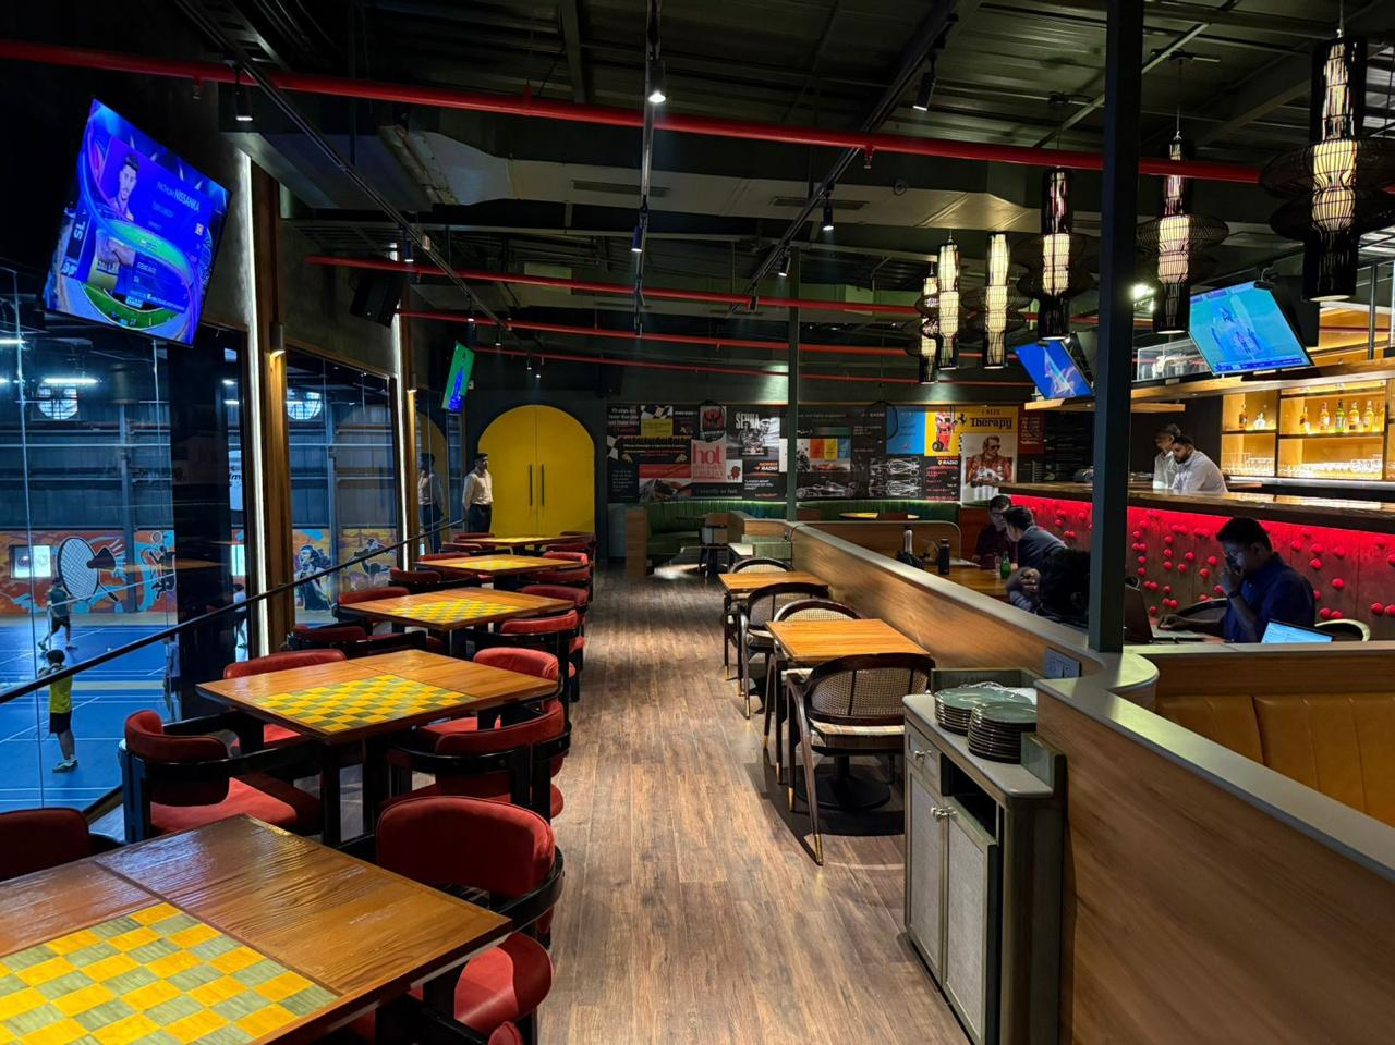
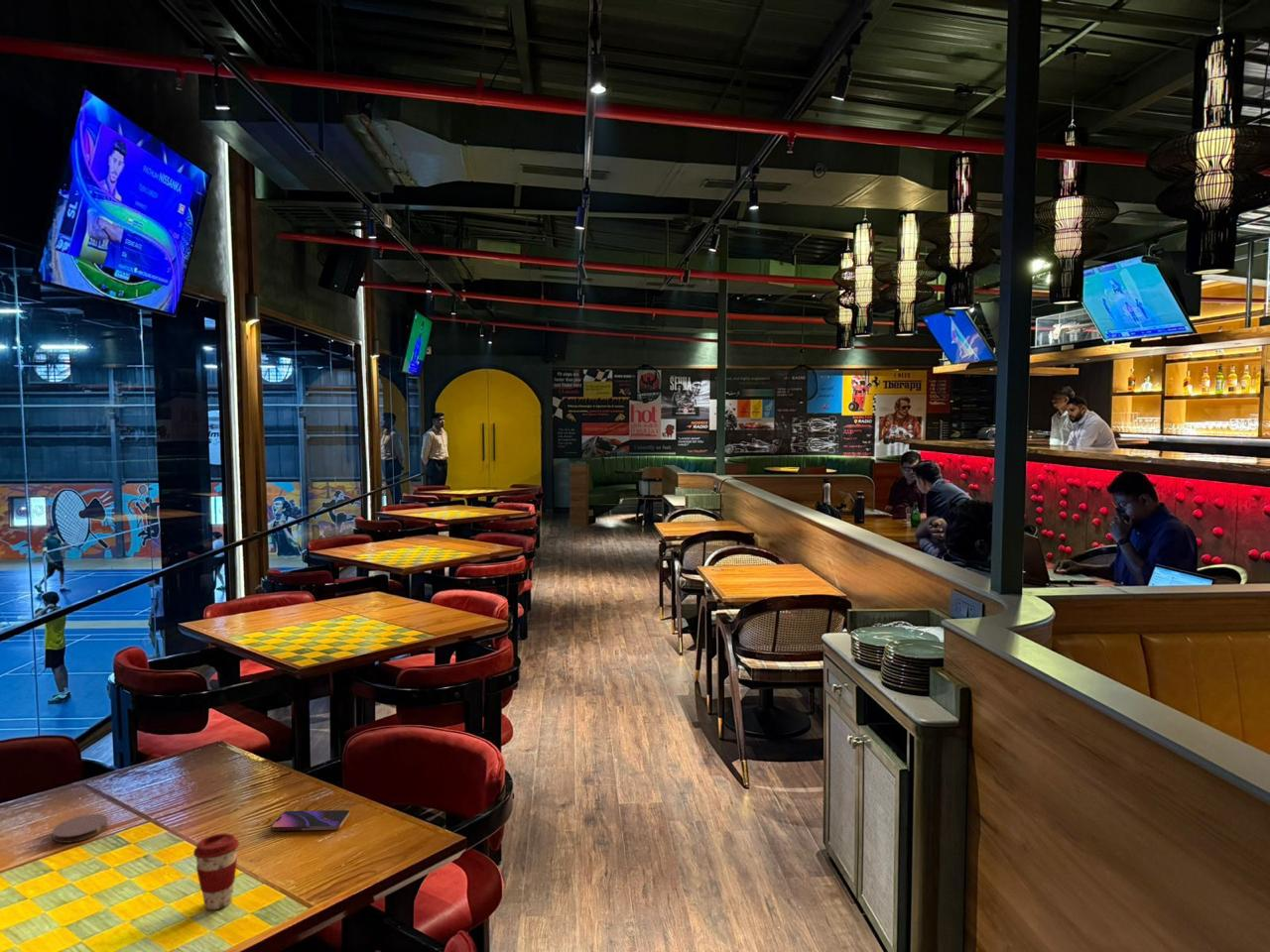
+ coaster (80, 827)
+ coffee cup (217, 872)
+ smartphone (311, 820)
